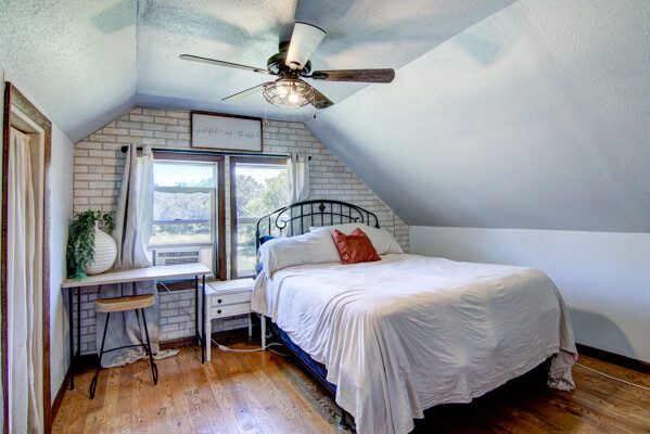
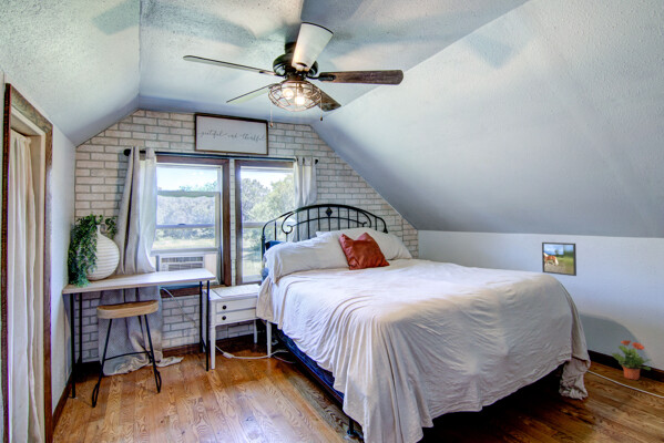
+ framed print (558, 258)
+ potted plant (631, 359)
